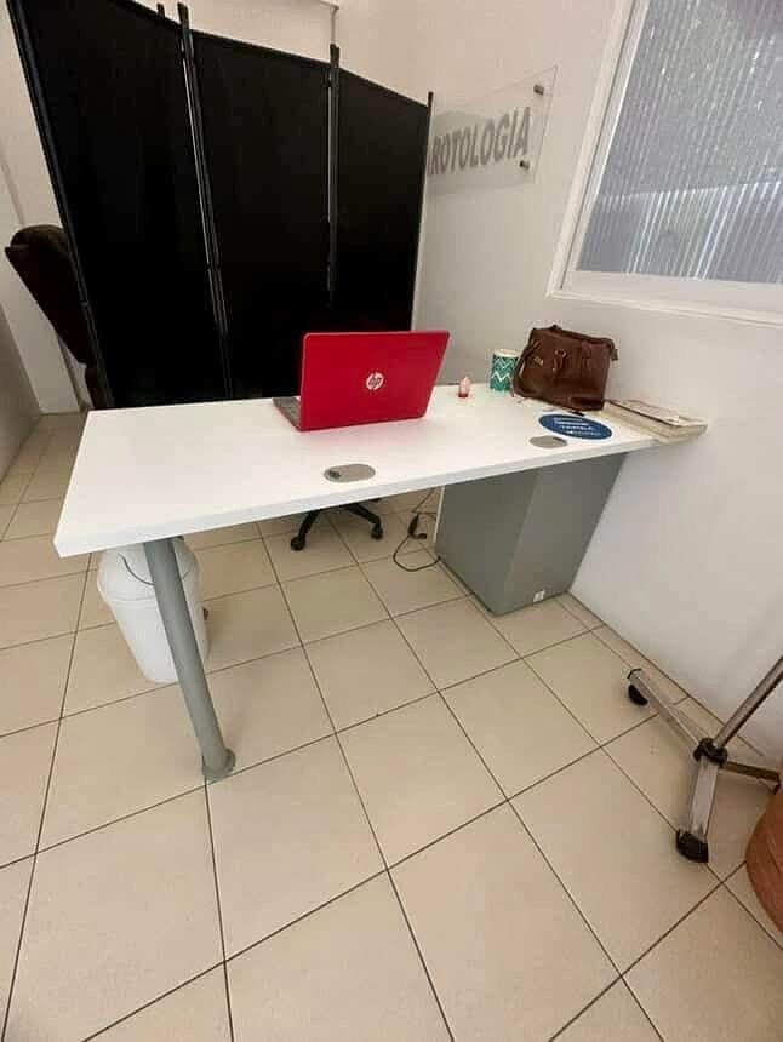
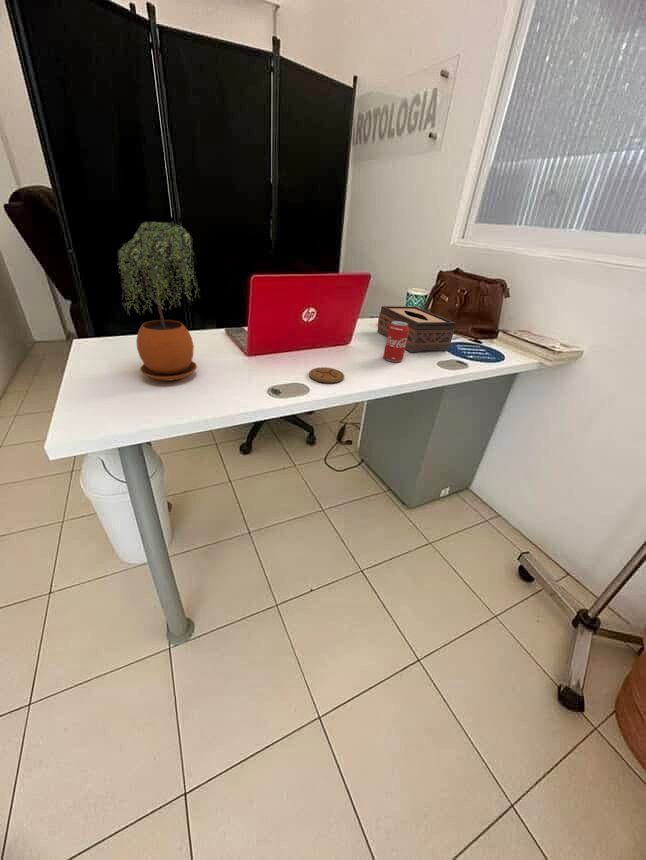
+ coaster (326, 374)
+ tissue box (413, 327)
+ potted plant (163, 303)
+ beverage can (396, 341)
